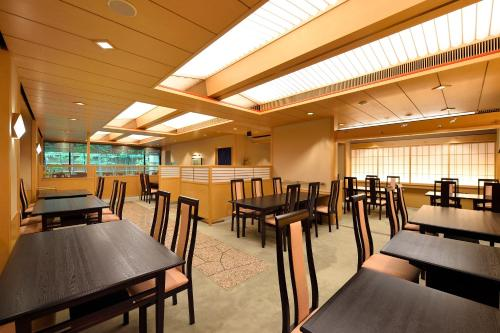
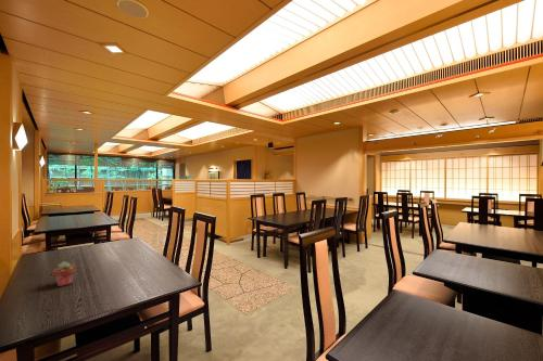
+ potted succulent (64, 272)
